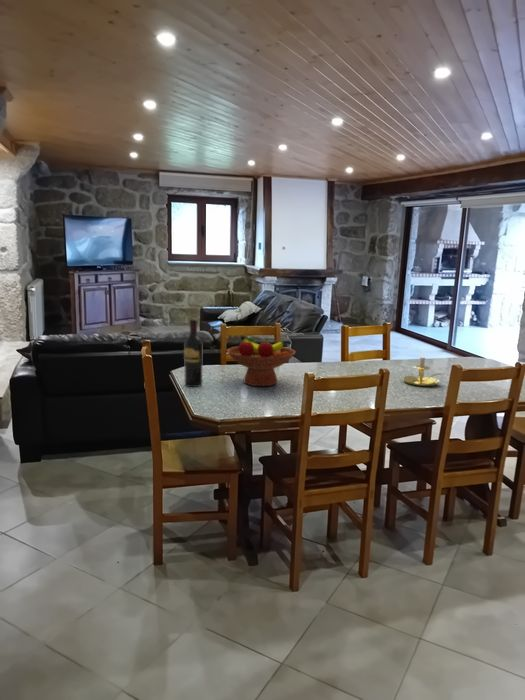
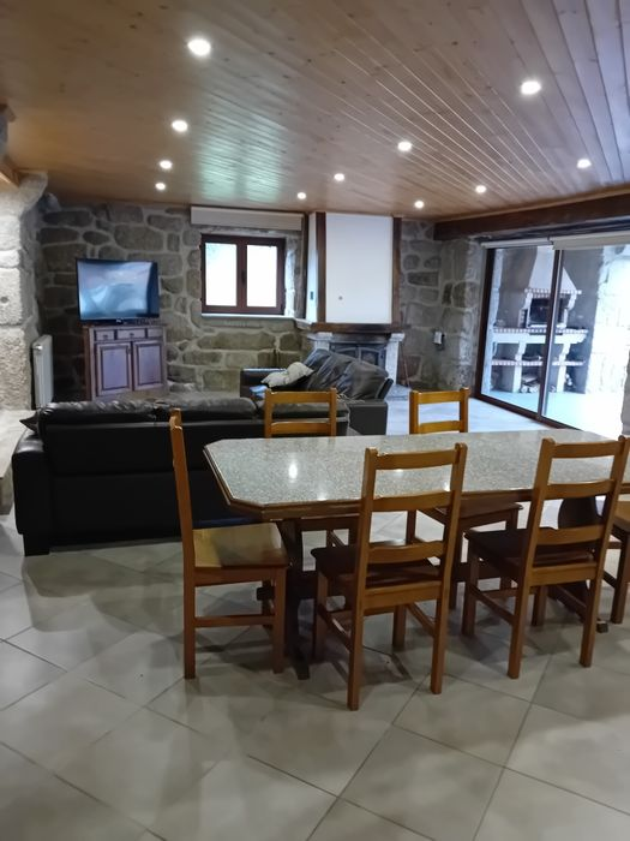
- fruit bowl (261, 360)
- wine bottle (193, 352)
- candle holder (424, 366)
